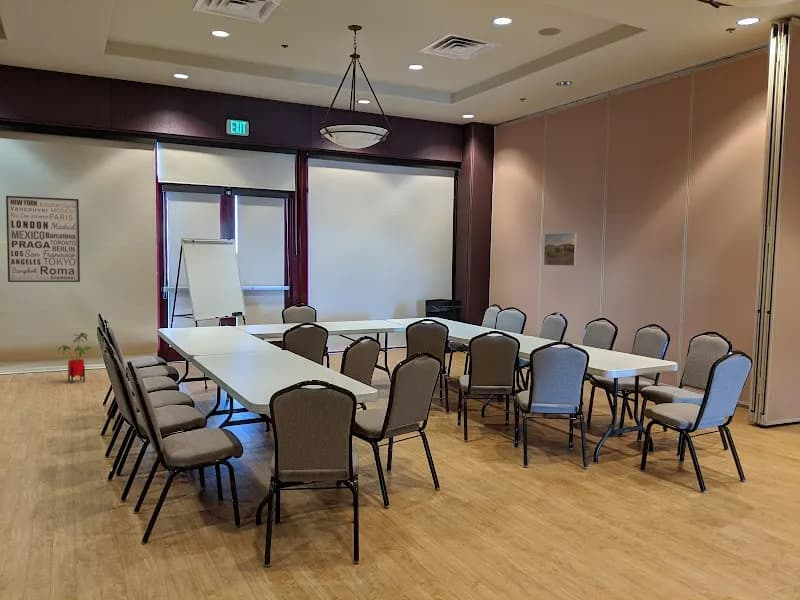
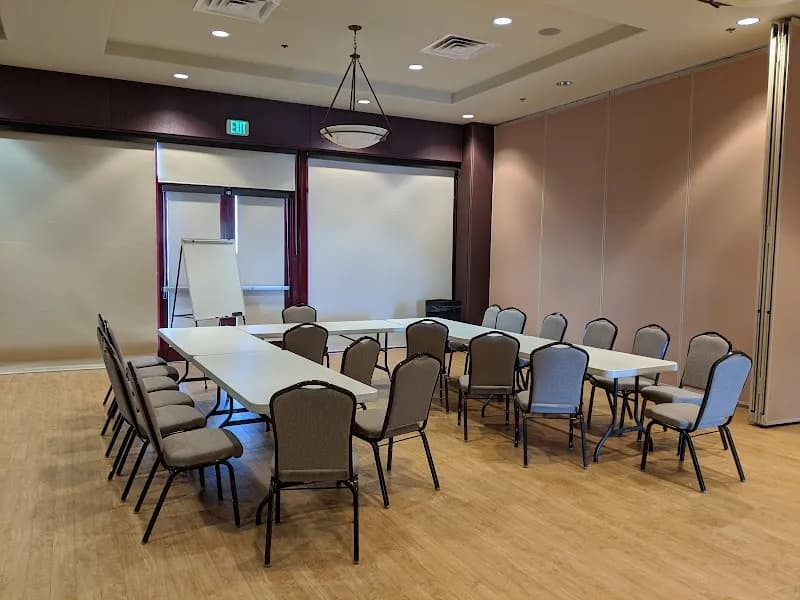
- wall art (44, 239)
- house plant (79, 357)
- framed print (559, 249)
